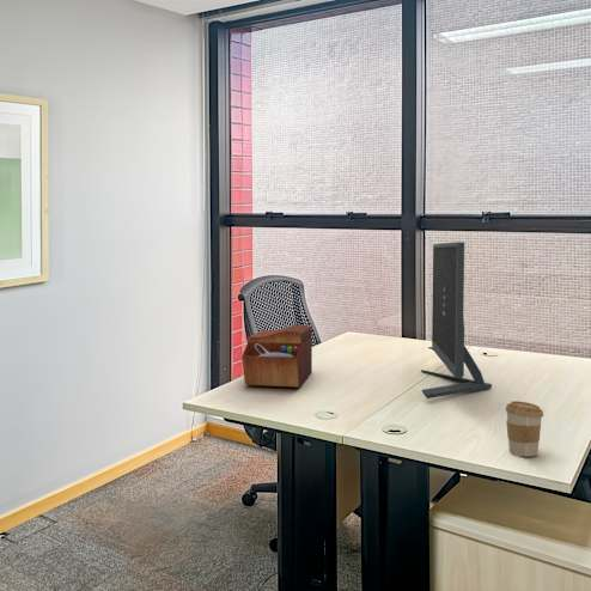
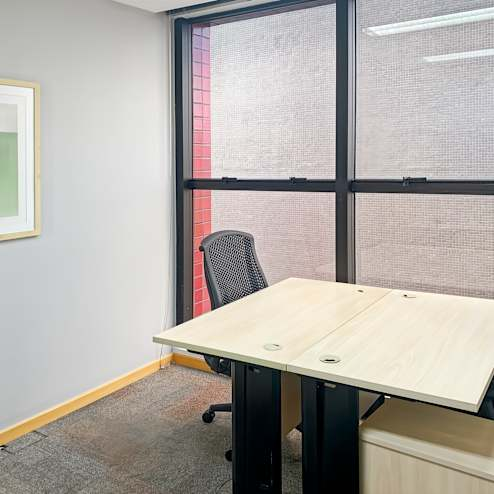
- sewing box (276, 354)
- coffee cup (523, 427)
- monitor (455, 315)
